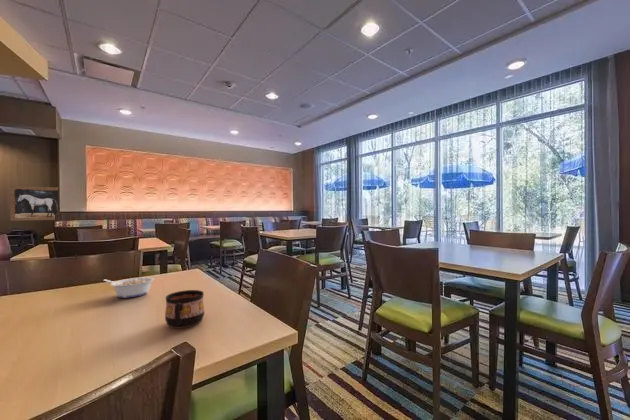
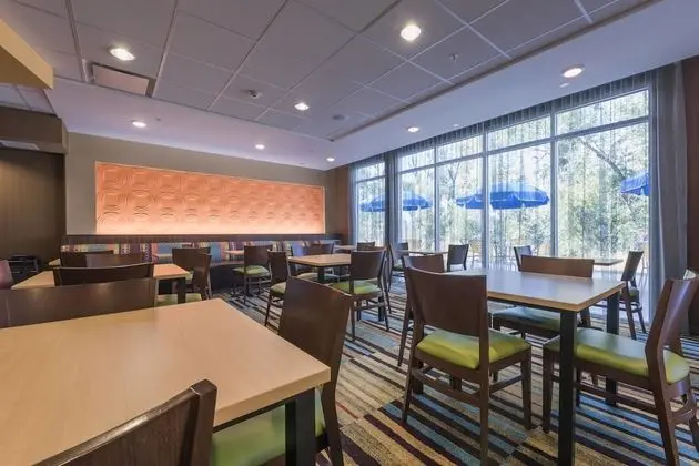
- wall art (38, 203)
- legume (131, 286)
- cup (183, 309)
